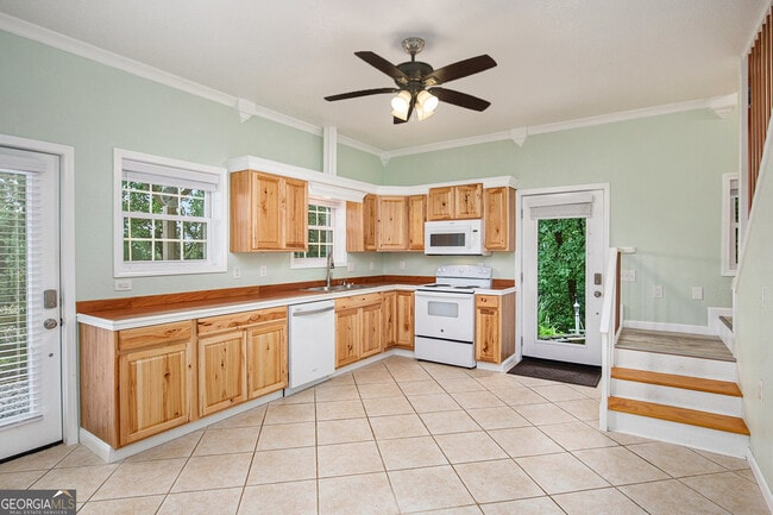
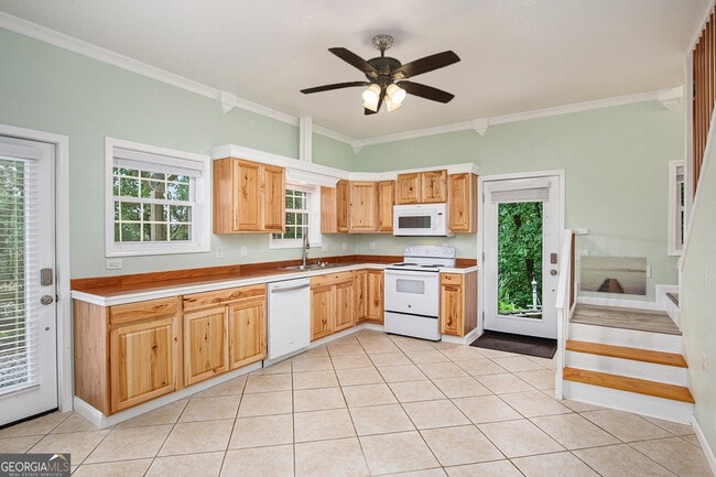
+ wall art (611, 274)
